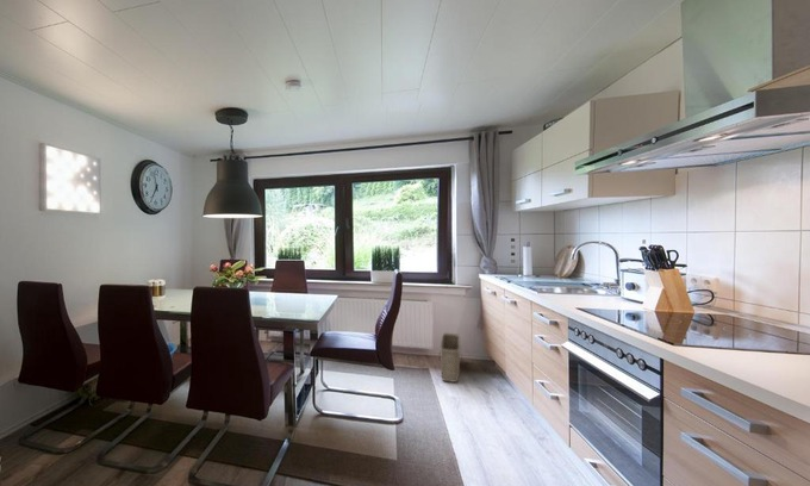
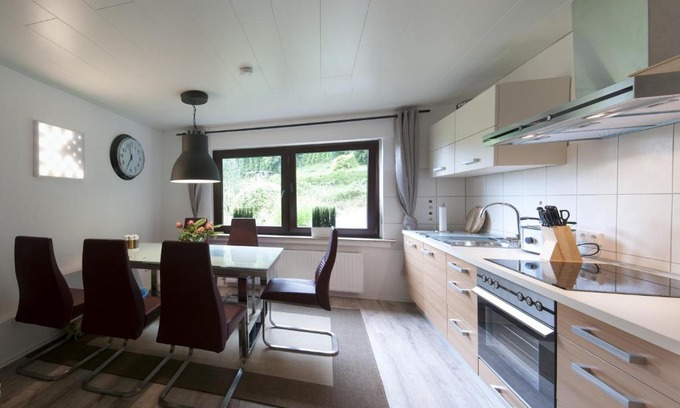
- basket (450, 355)
